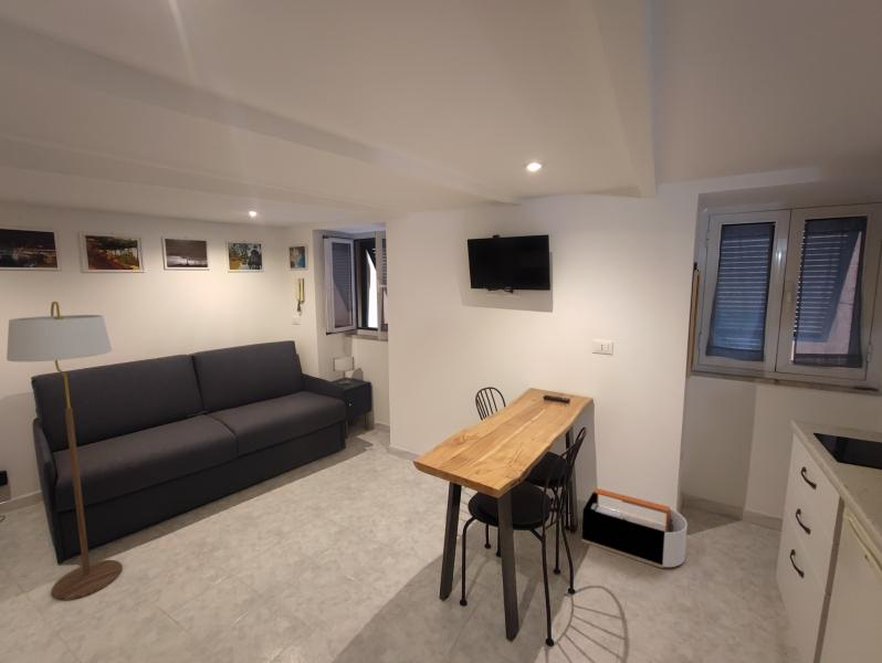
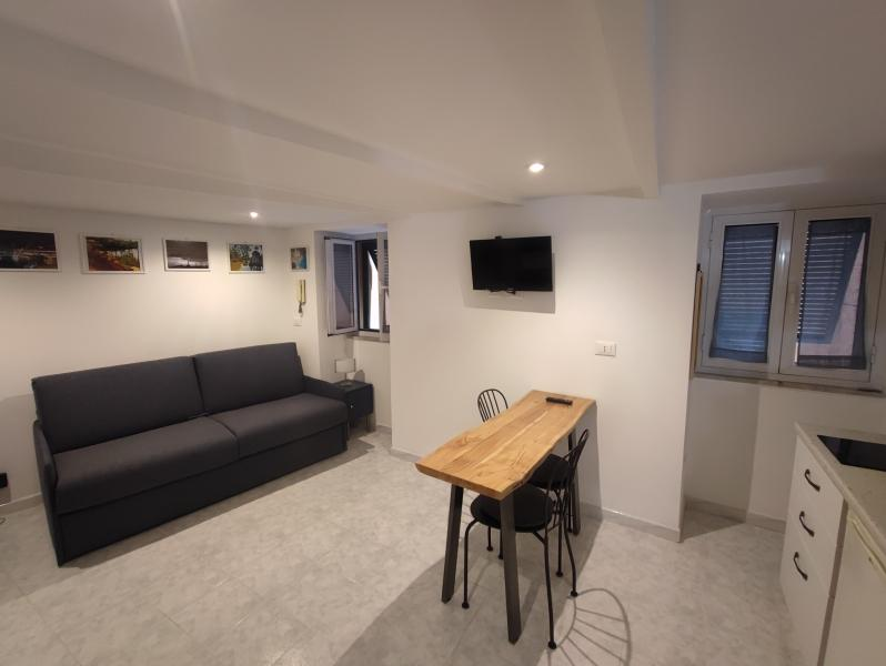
- floor lamp (72, 444)
- storage bin (634, 526)
